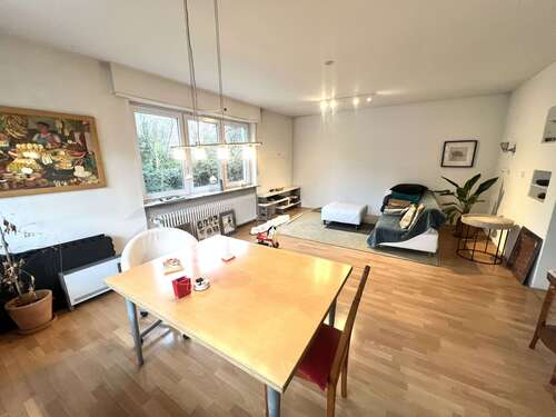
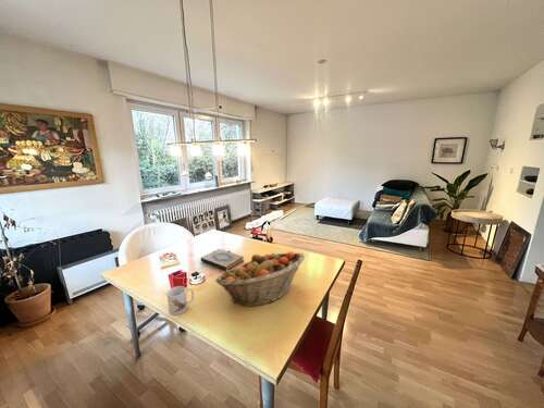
+ hardback book (222, 259)
+ mug (181, 298)
+ fruit basket (262, 273)
